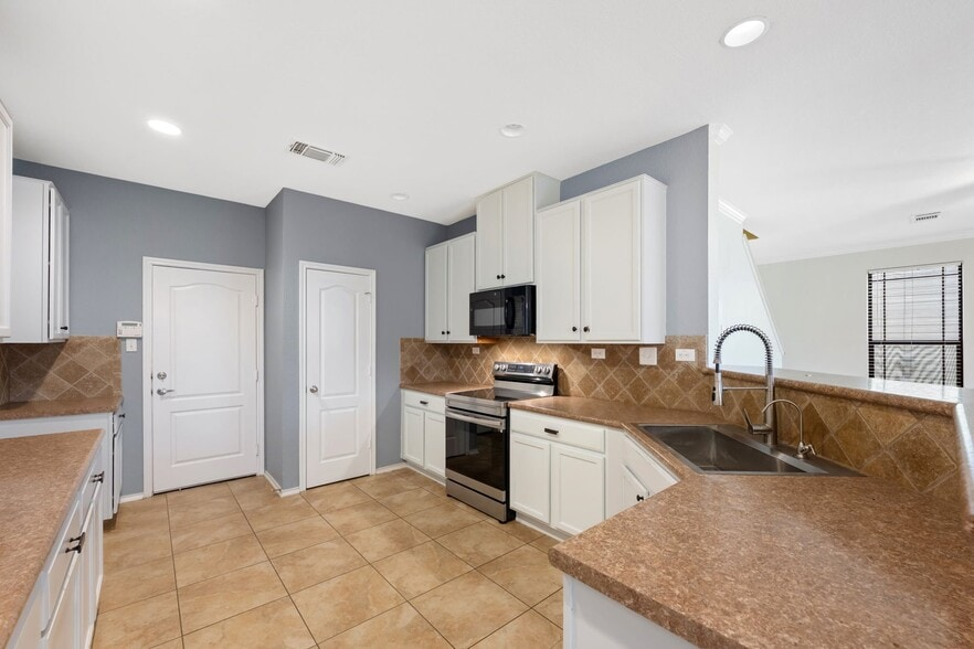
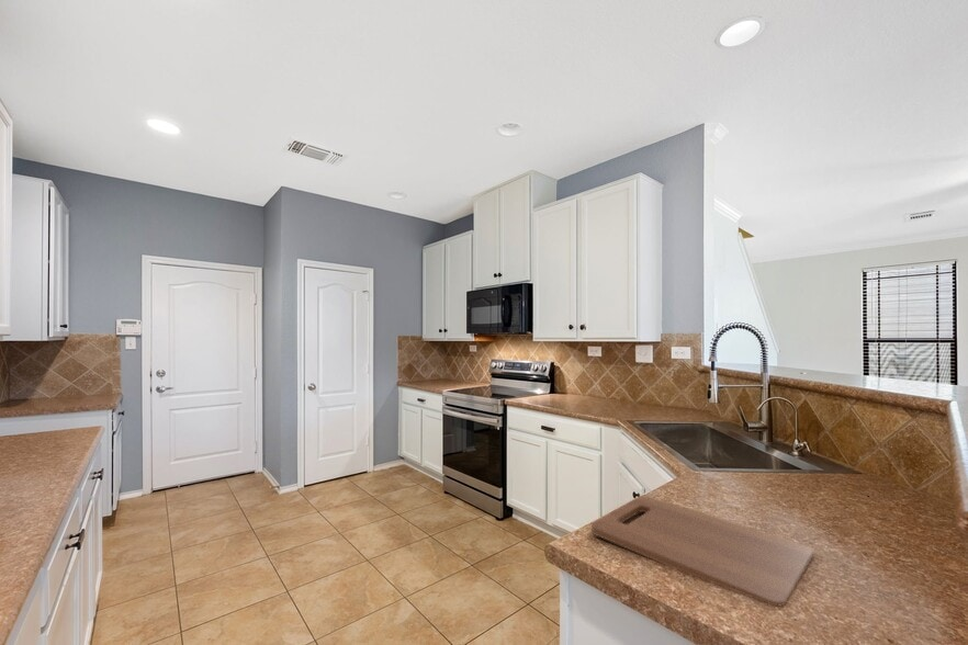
+ cutting board (695, 540)
